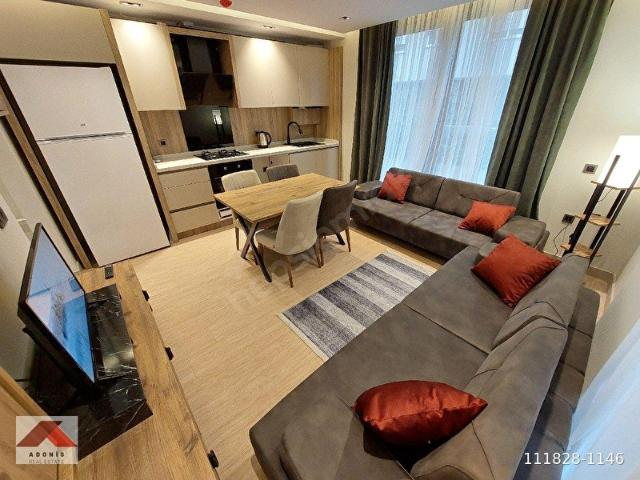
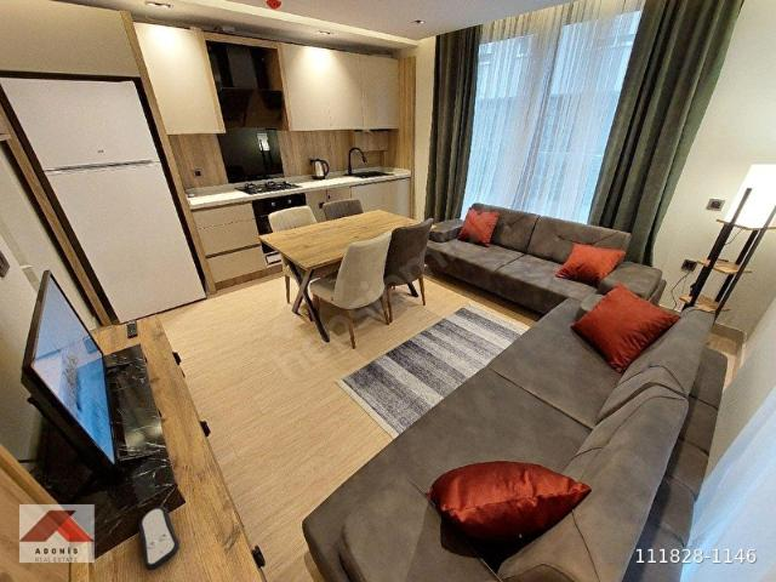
+ remote control (158, 535)
